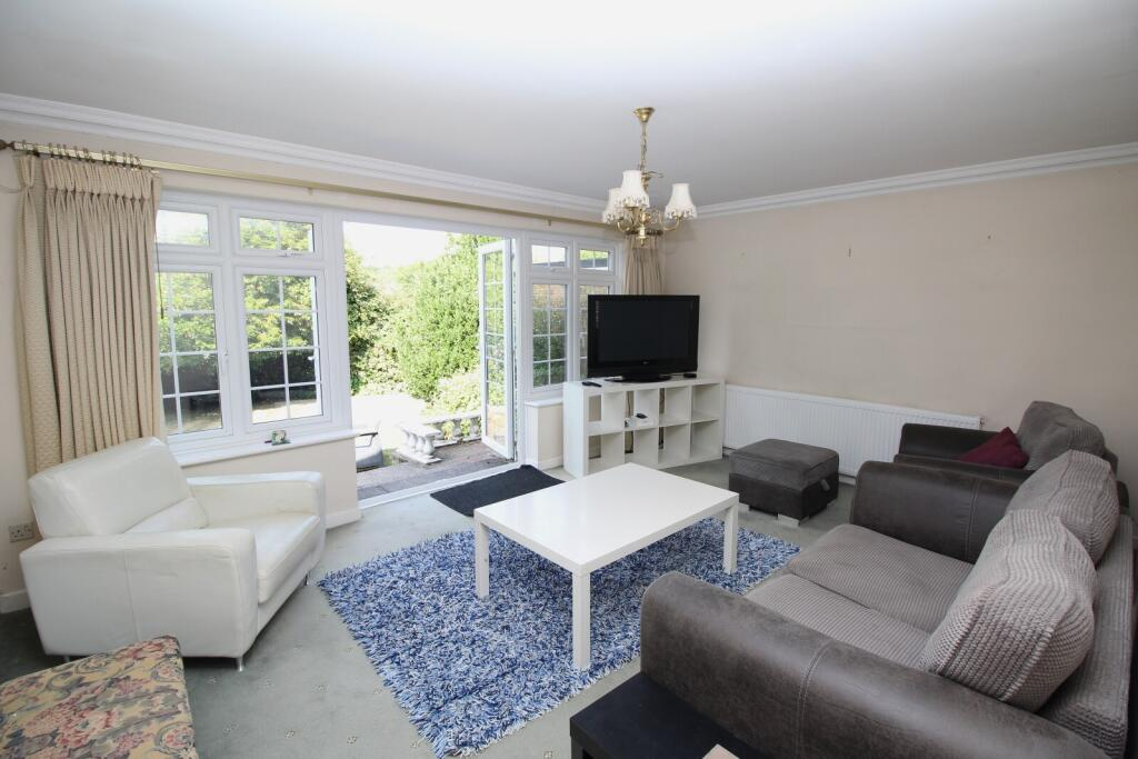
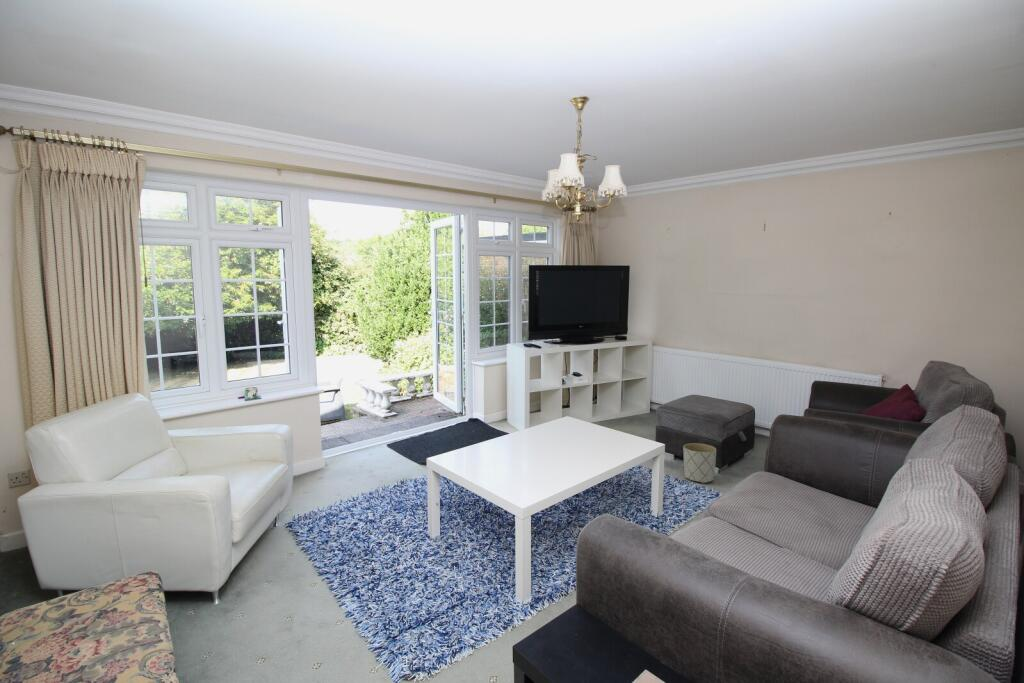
+ planter (699, 463)
